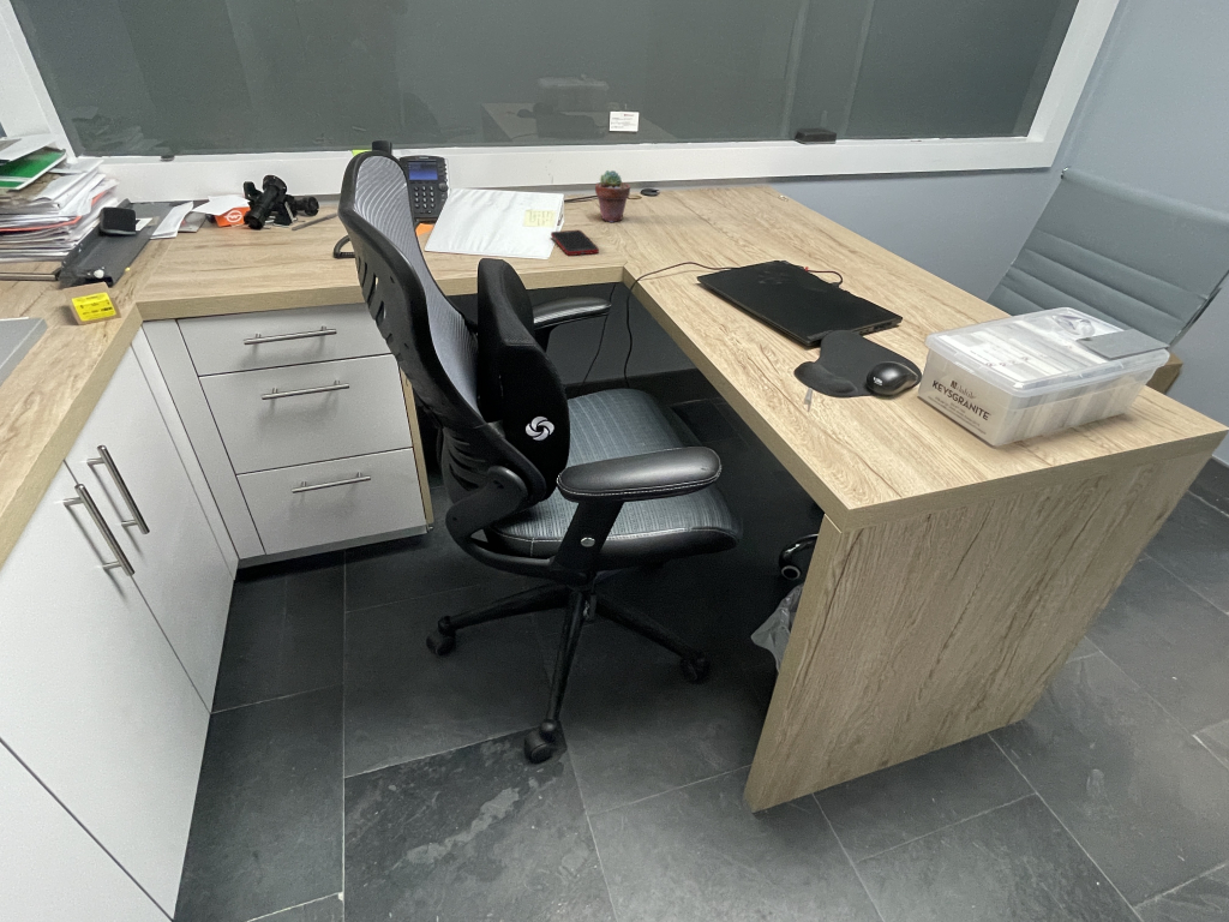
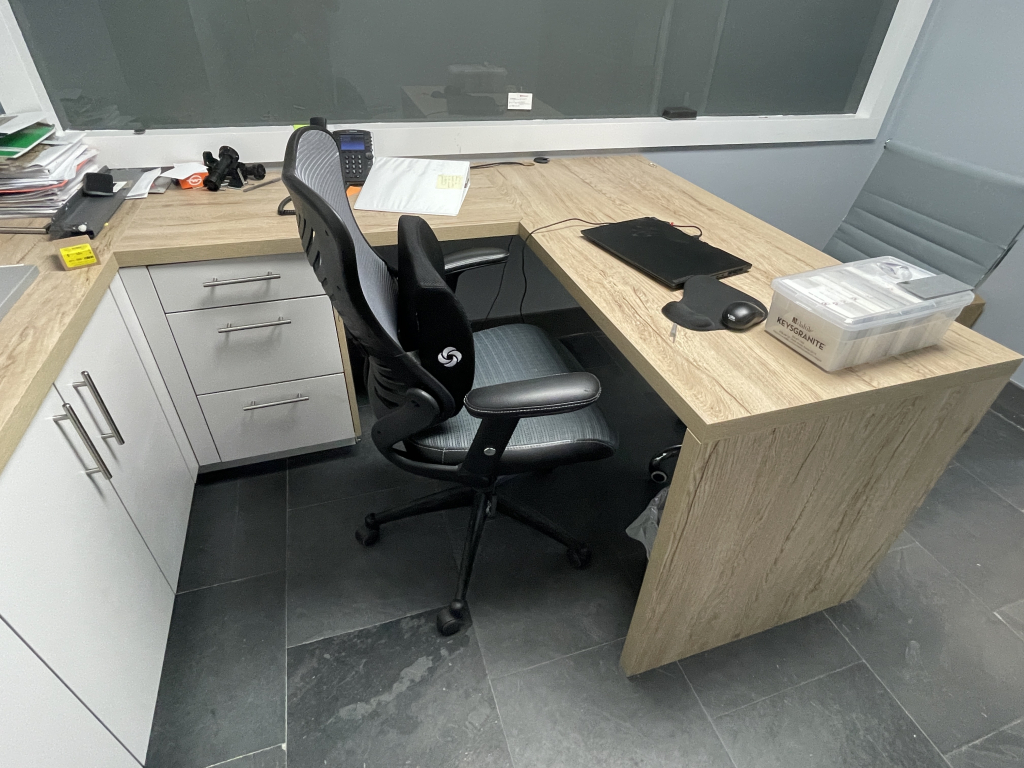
- potted succulent (612, 194)
- cell phone (574, 241)
